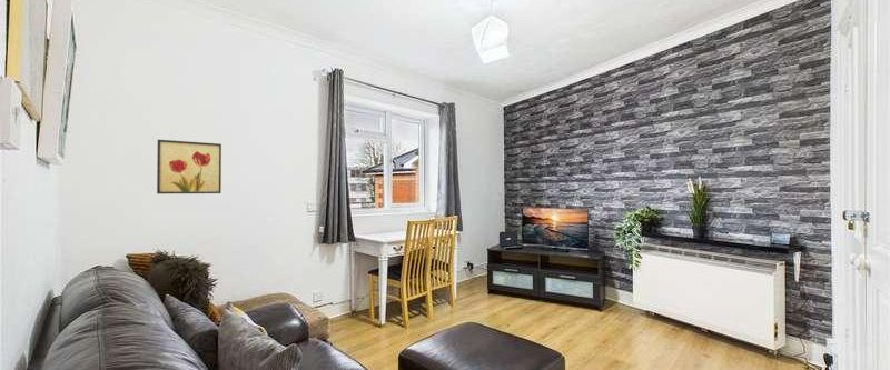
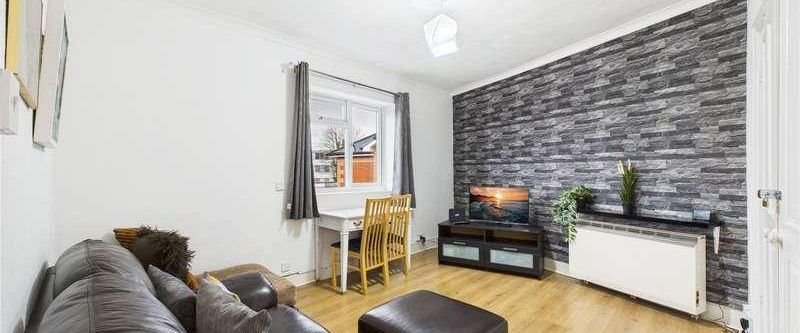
- wall art (190, 168)
